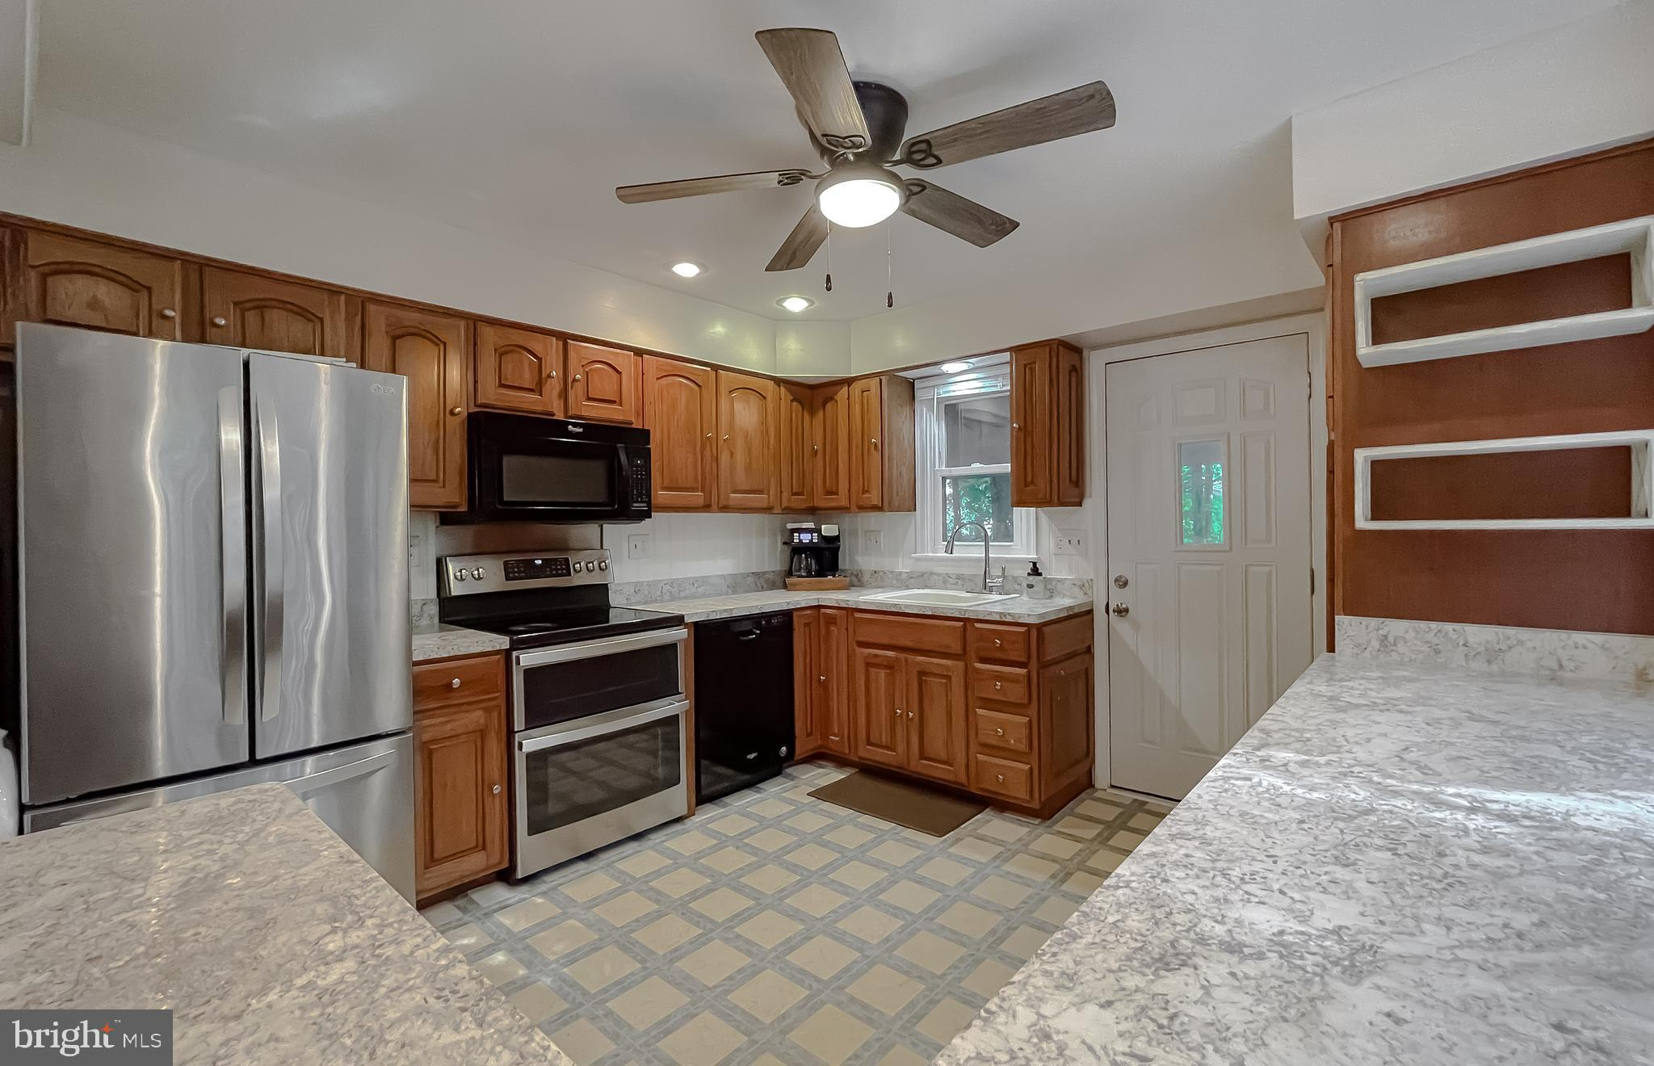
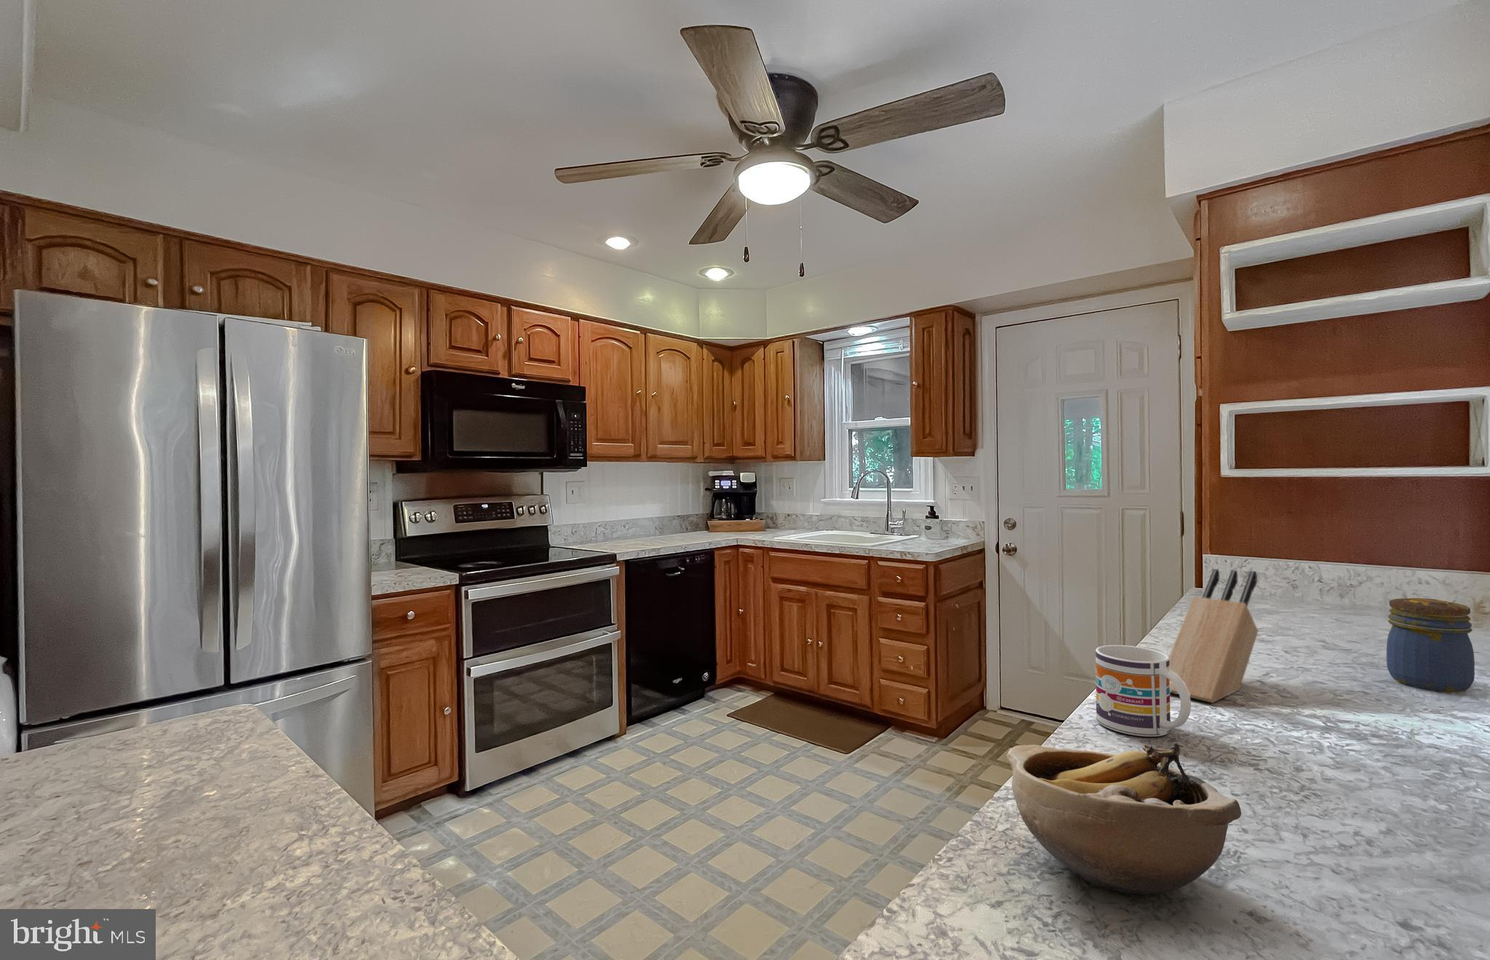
+ jar (1430, 642)
+ mug (1137, 691)
+ knife block (1212, 629)
+ bowl (1109, 809)
